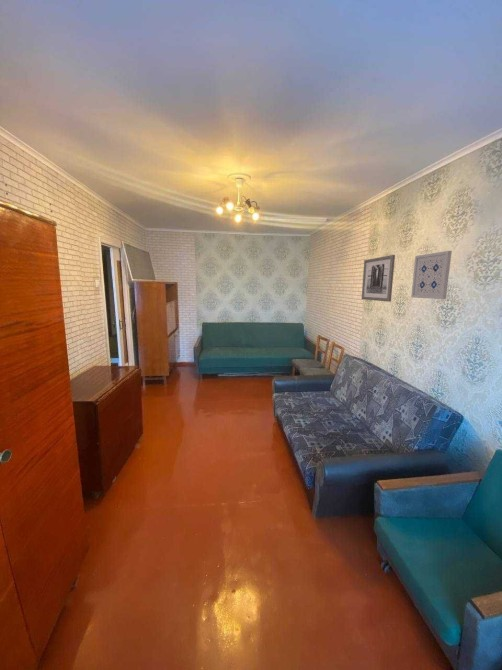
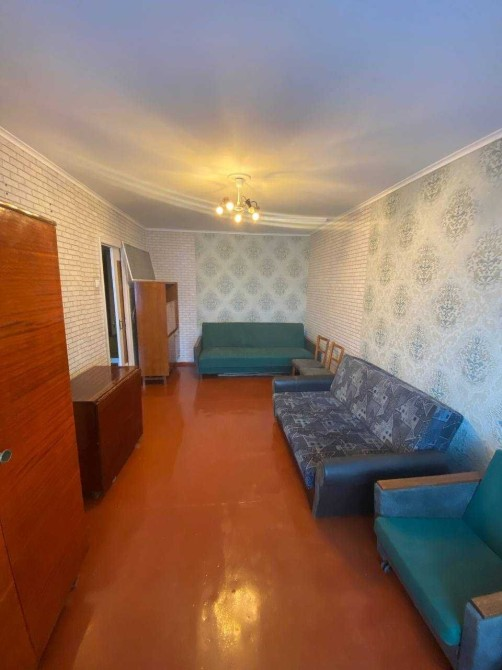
- wall art (376, 279)
- wall art (429, 276)
